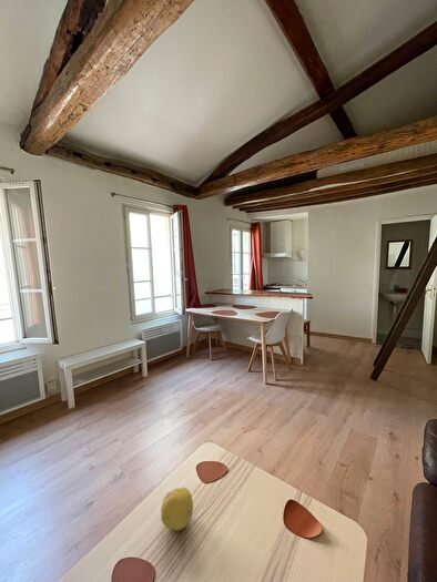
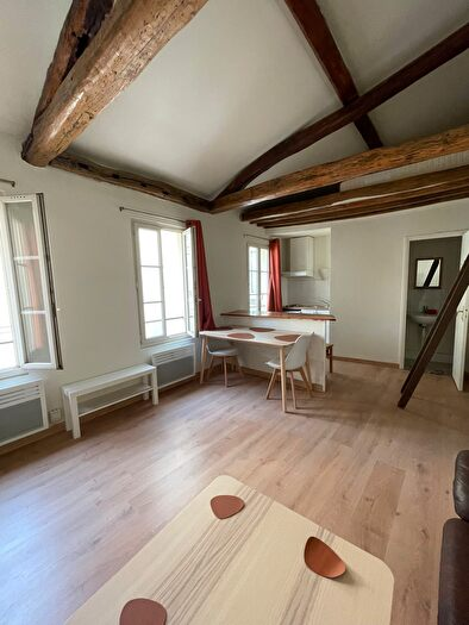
- fruit (176, 507)
